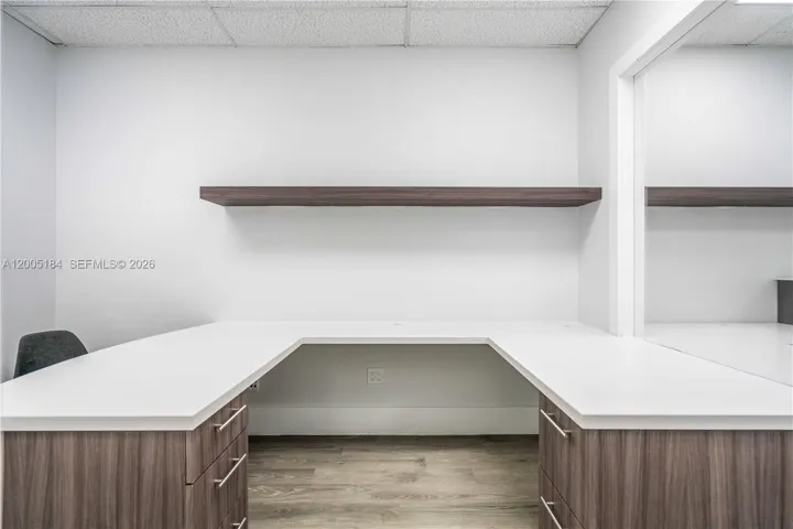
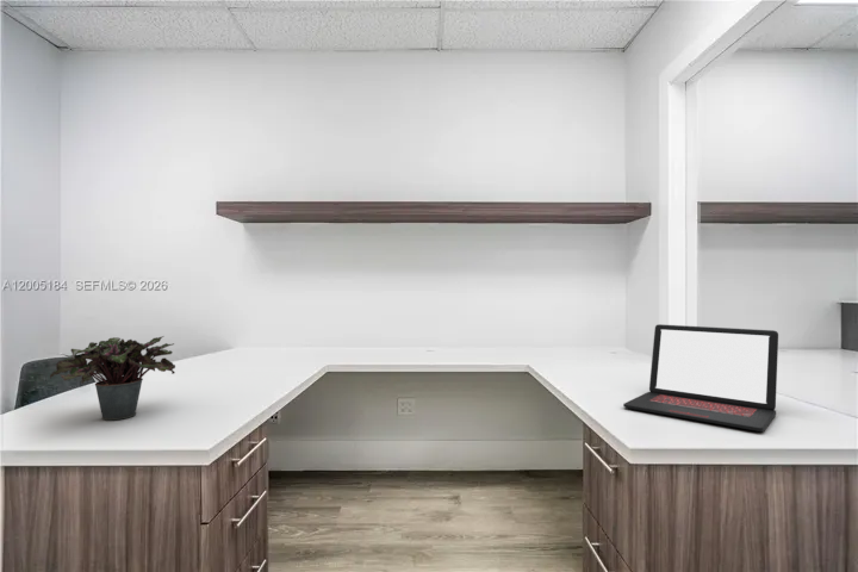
+ potted plant (117, 377)
+ laptop (700, 369)
